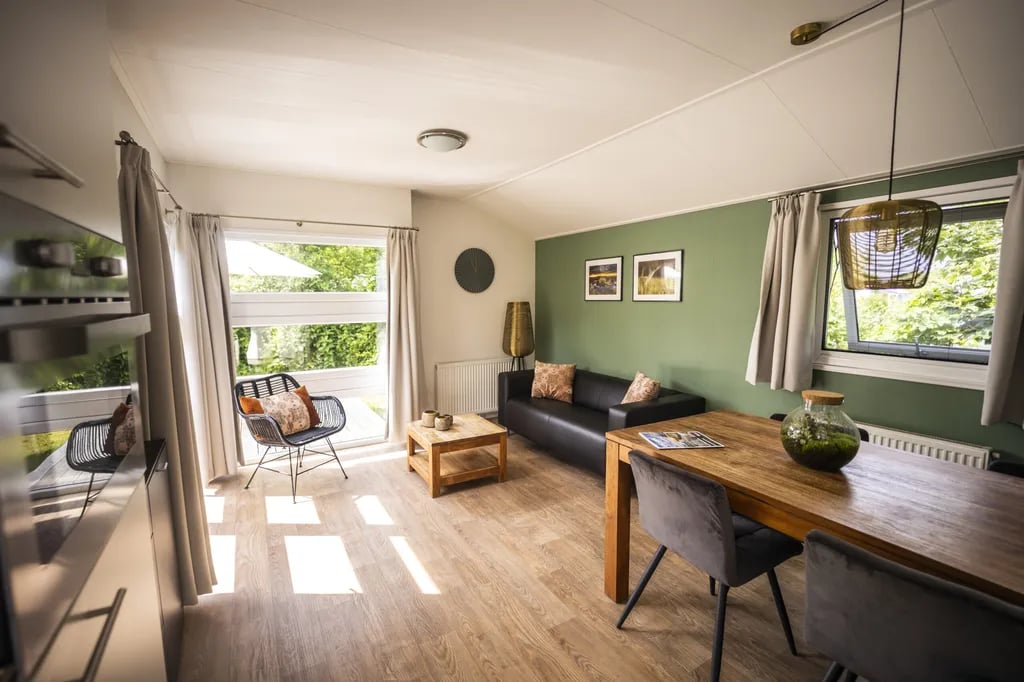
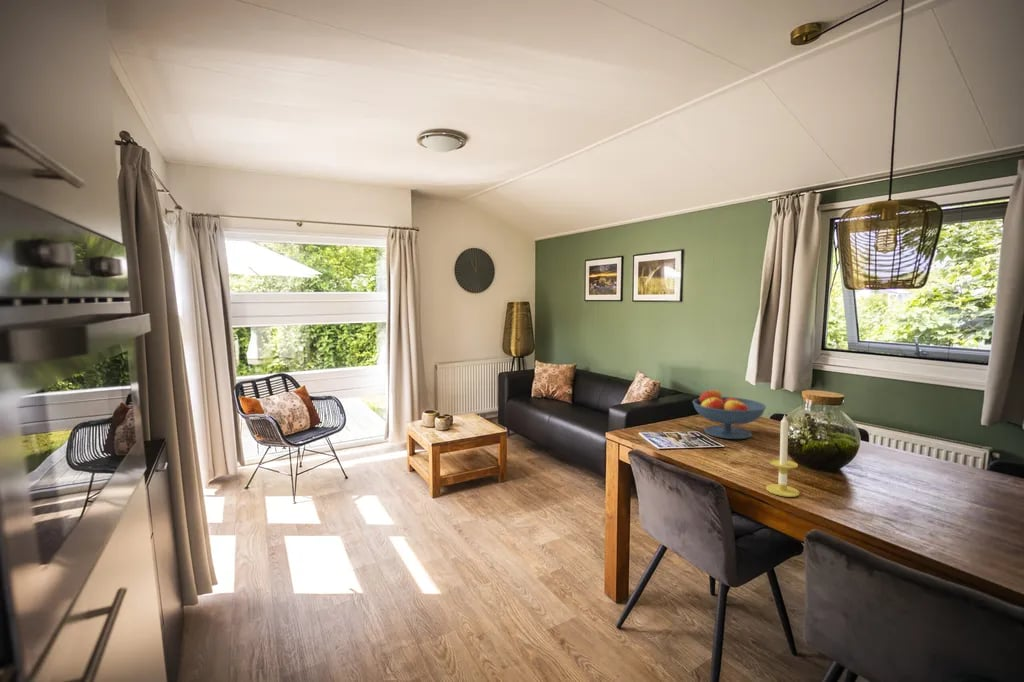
+ candle (783, 452)
+ fruit bowl (727, 412)
